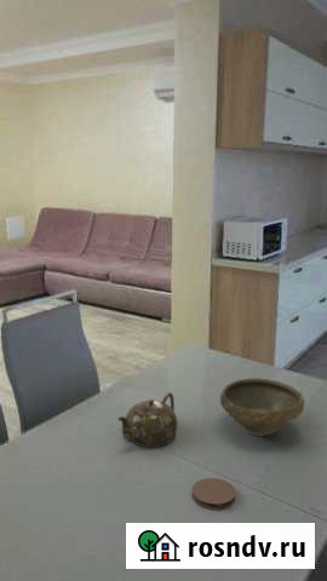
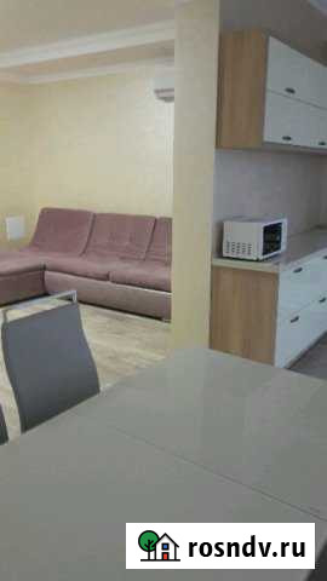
- bowl (260, 412)
- coaster (213, 493)
- teapot (148, 419)
